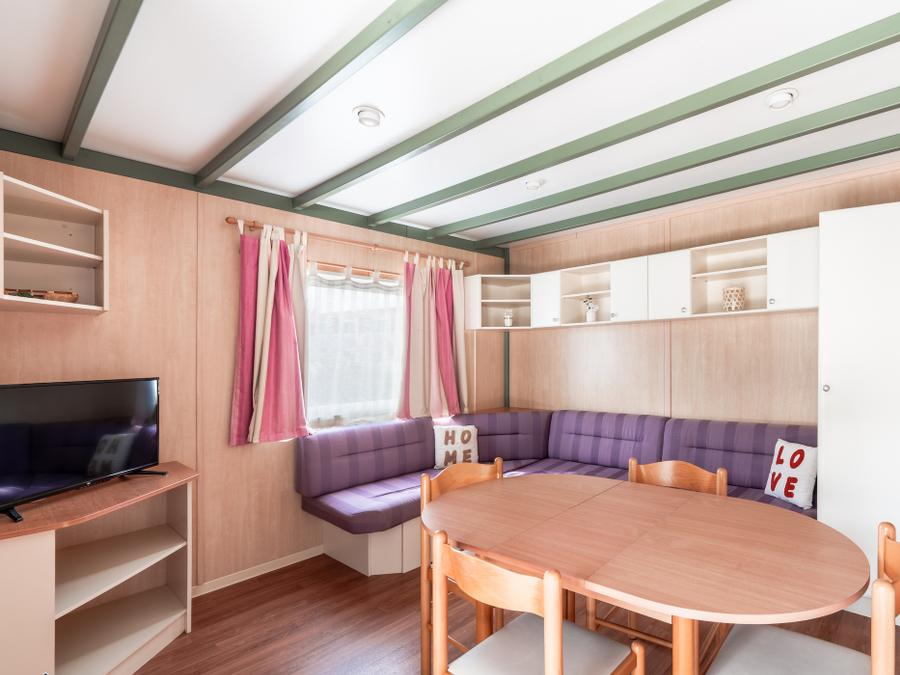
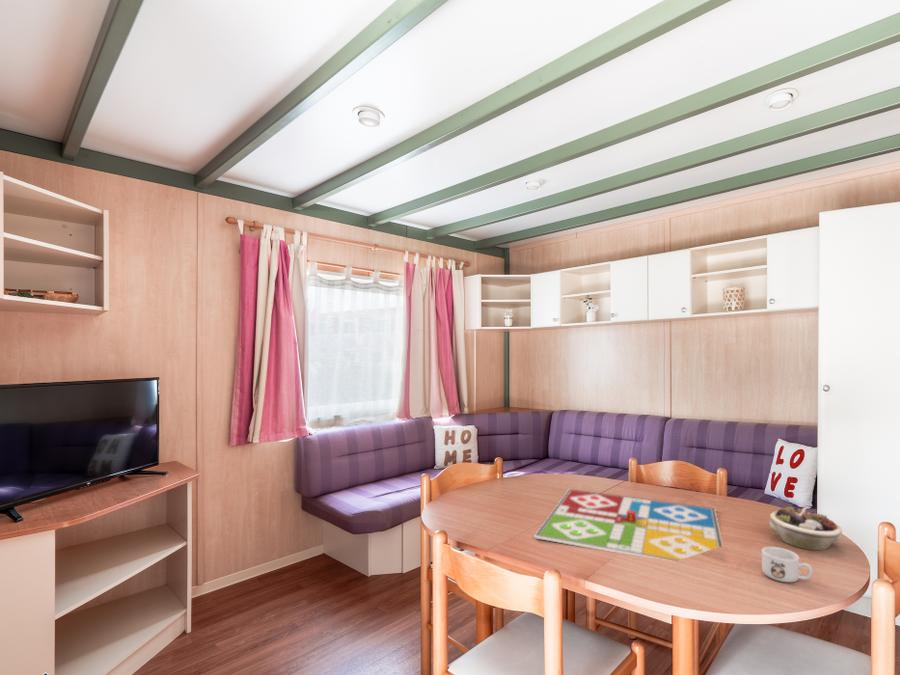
+ gameboard (631, 517)
+ succulent planter (804, 527)
+ mug (786, 566)
